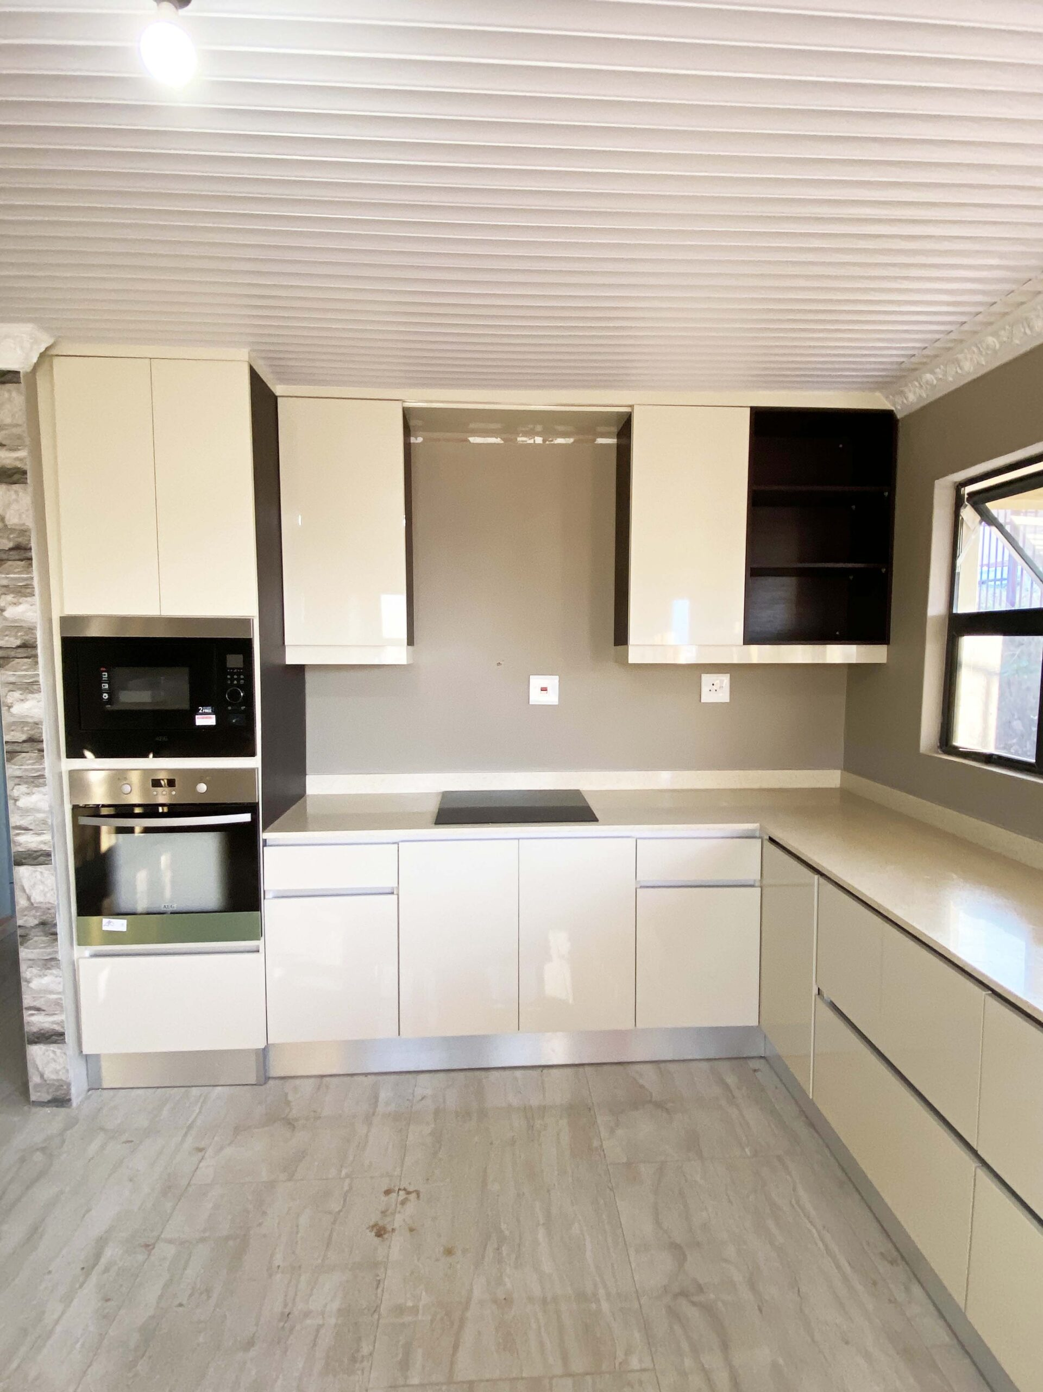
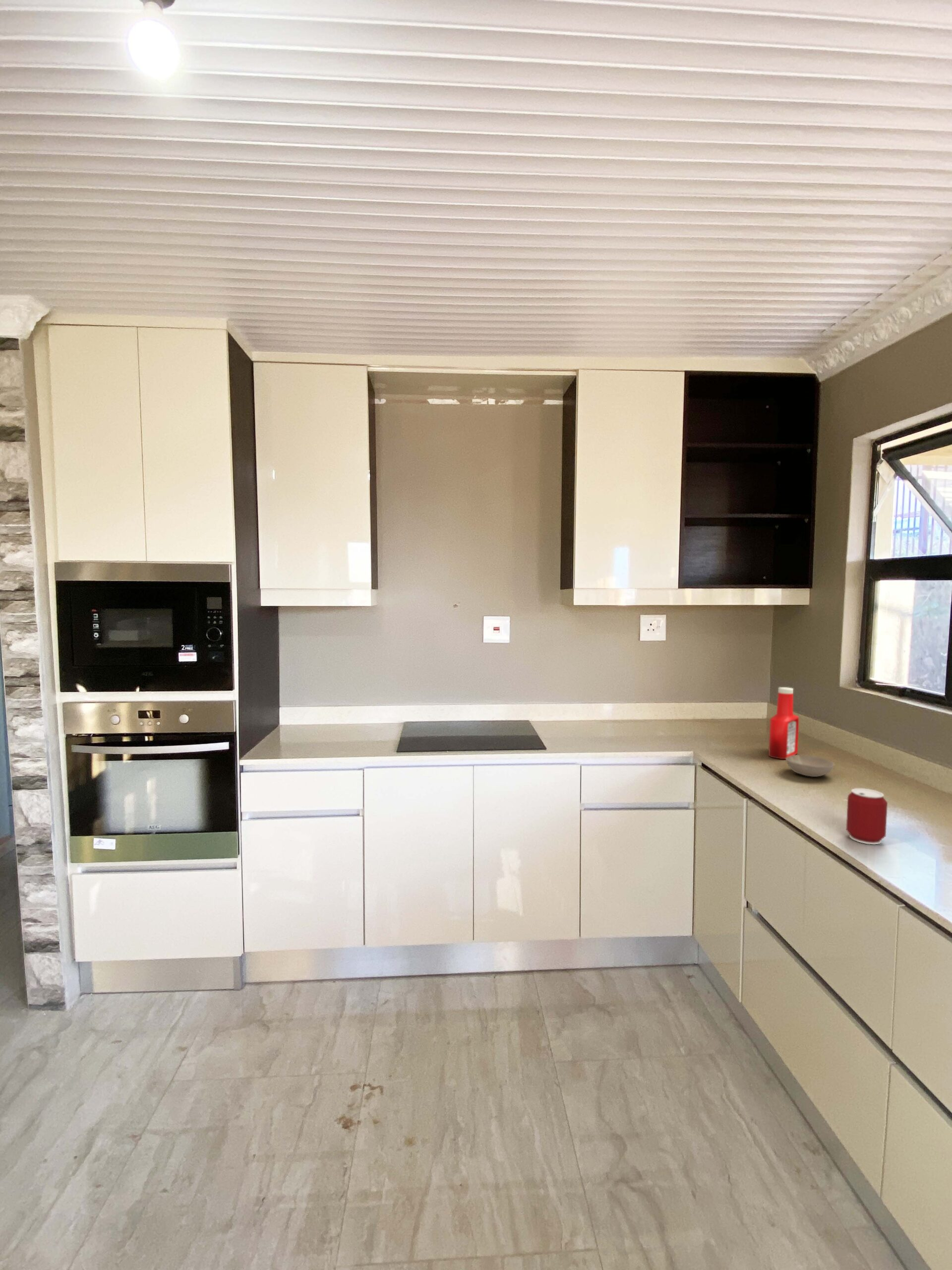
+ bowl (809, 767)
+ soap bottle (784, 721)
+ can (866, 816)
